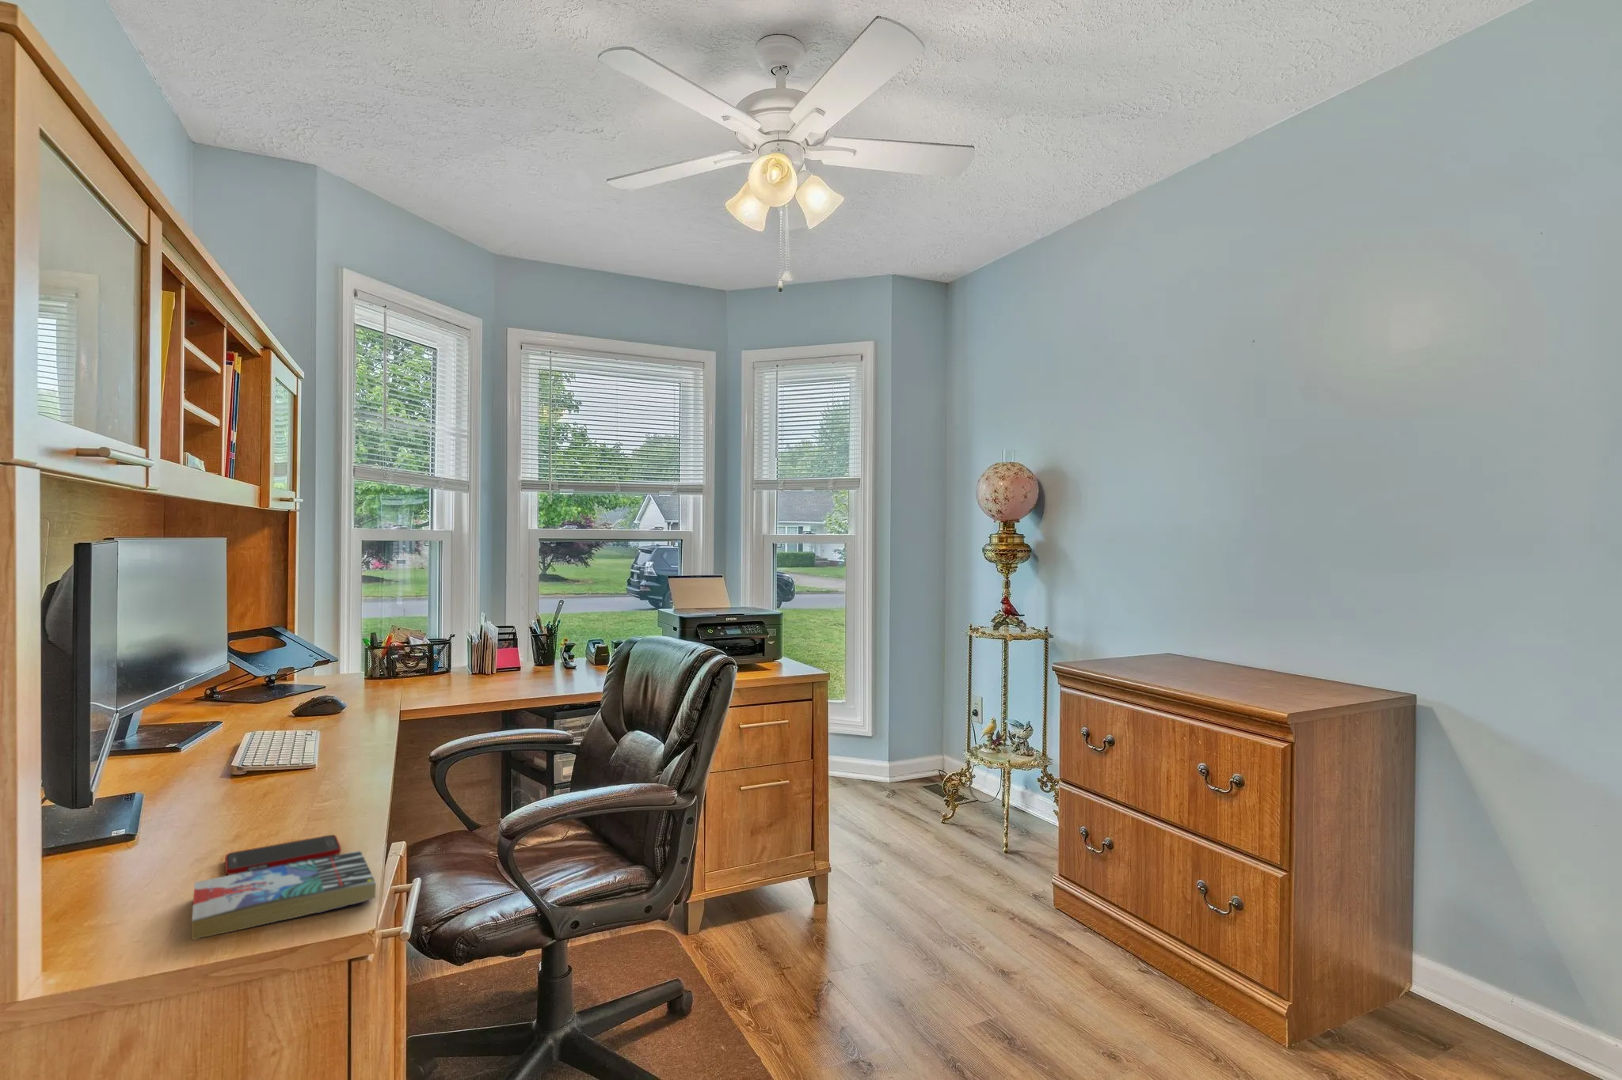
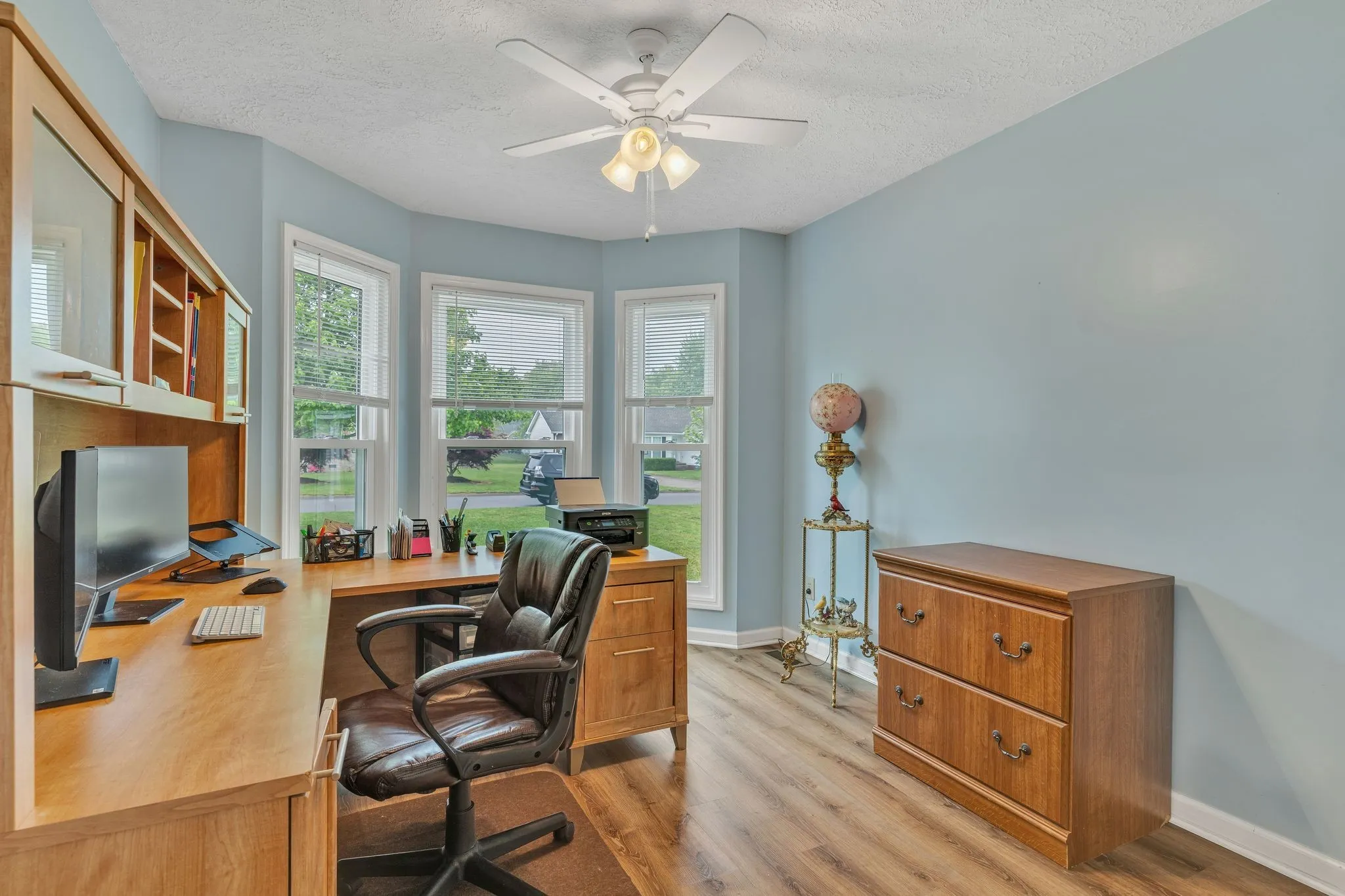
- book (285, 888)
- cell phone (283, 853)
